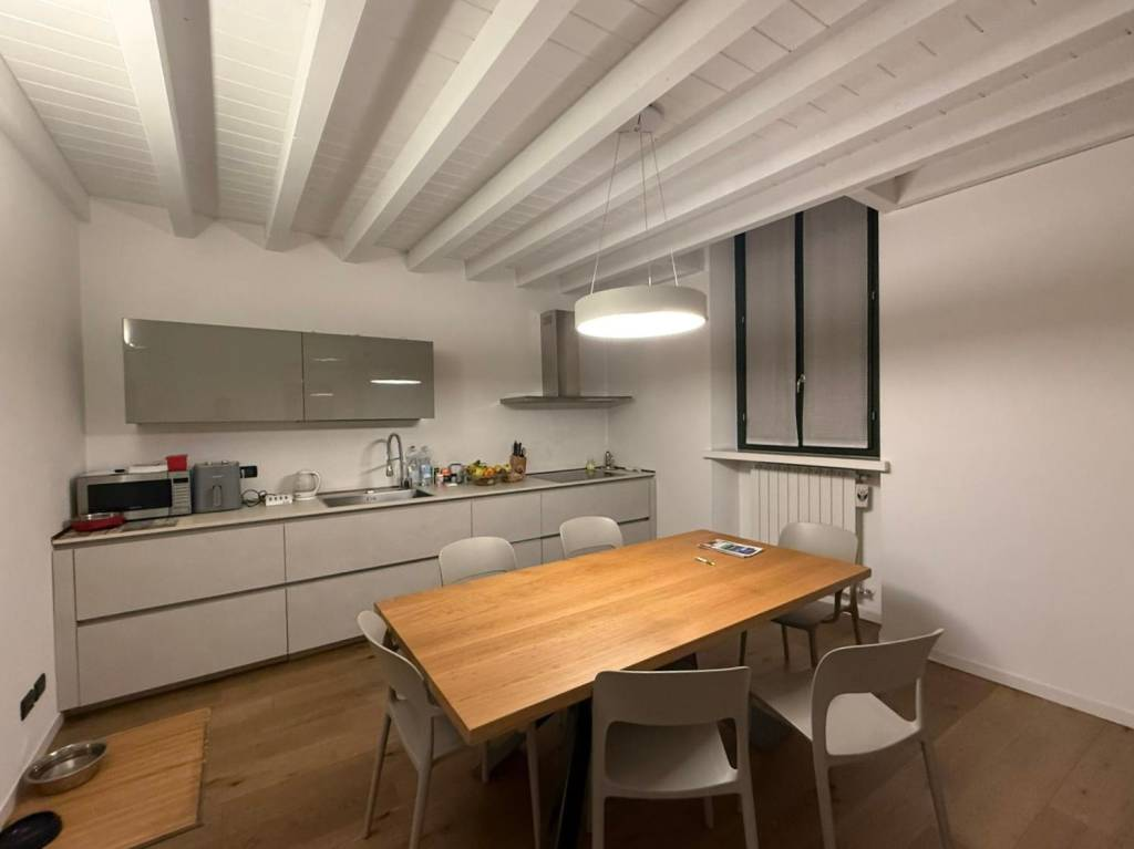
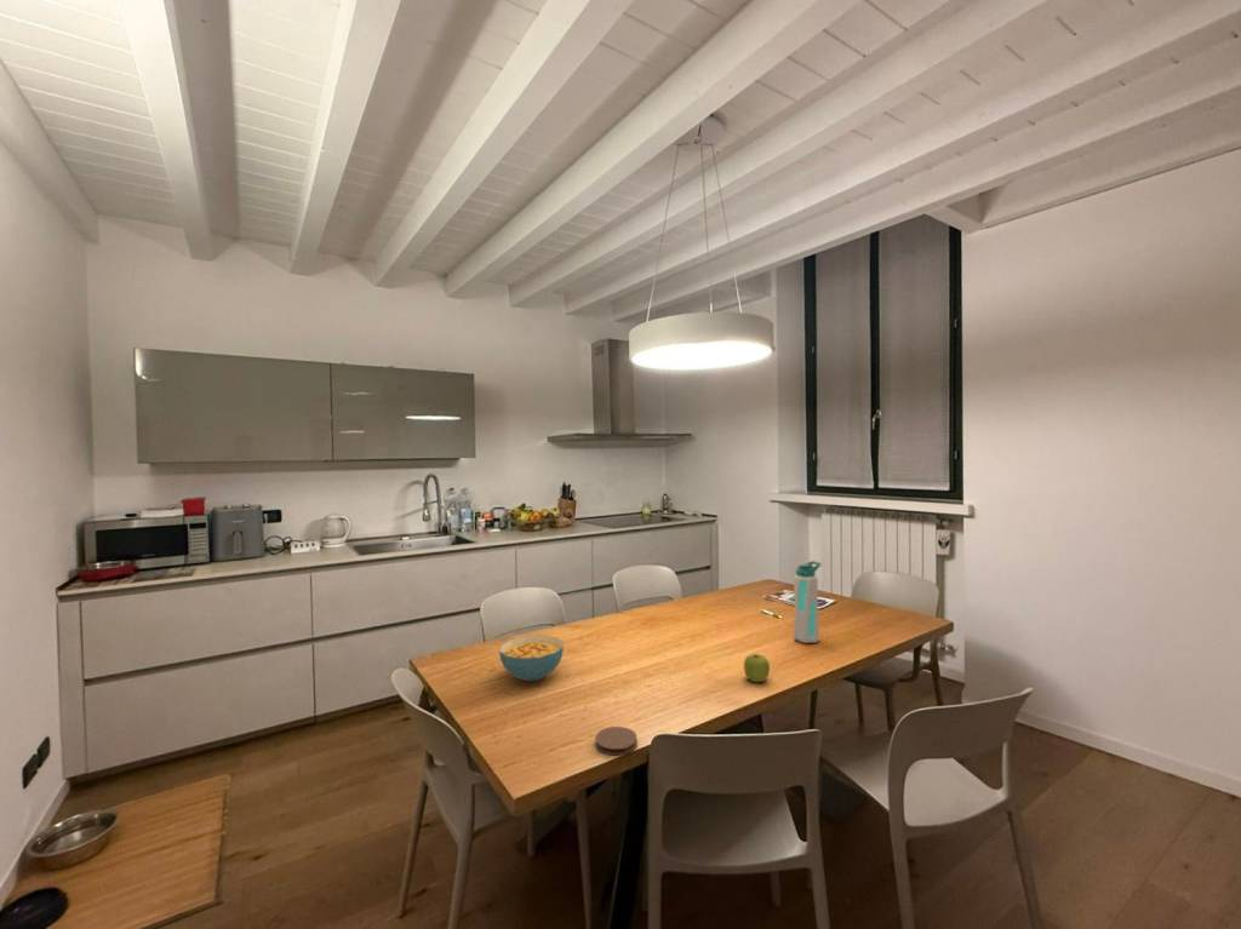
+ cereal bowl (532, 661)
+ water bottle (807, 601)
+ coaster (616, 740)
+ fruit (756, 666)
